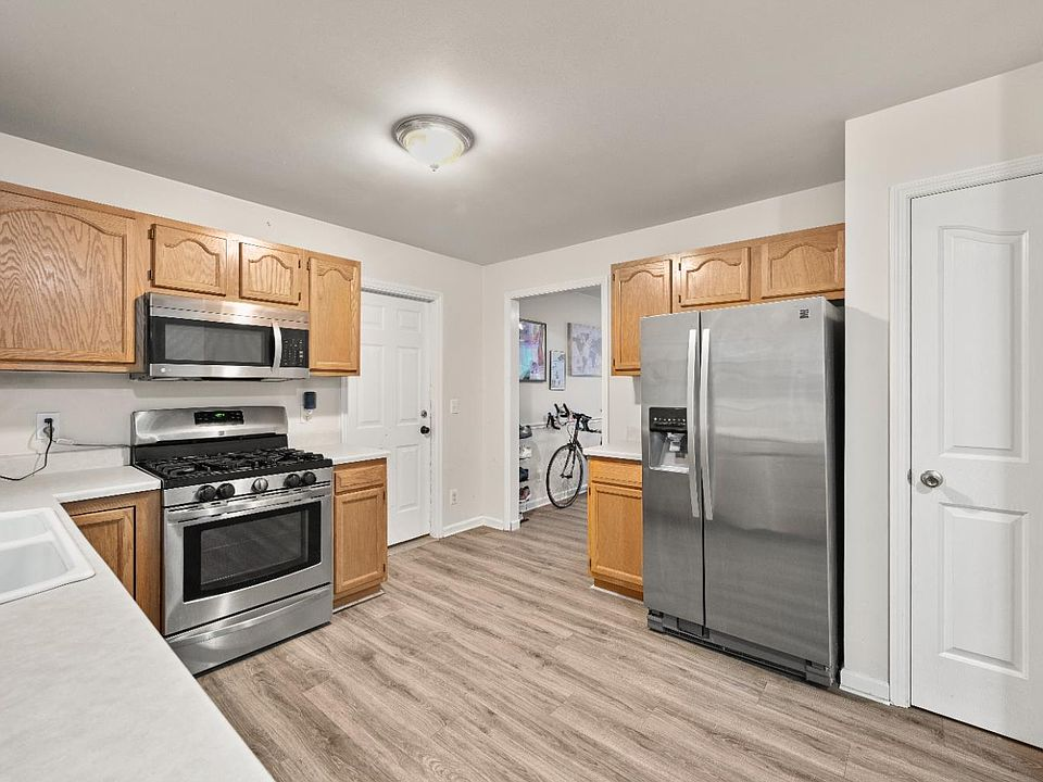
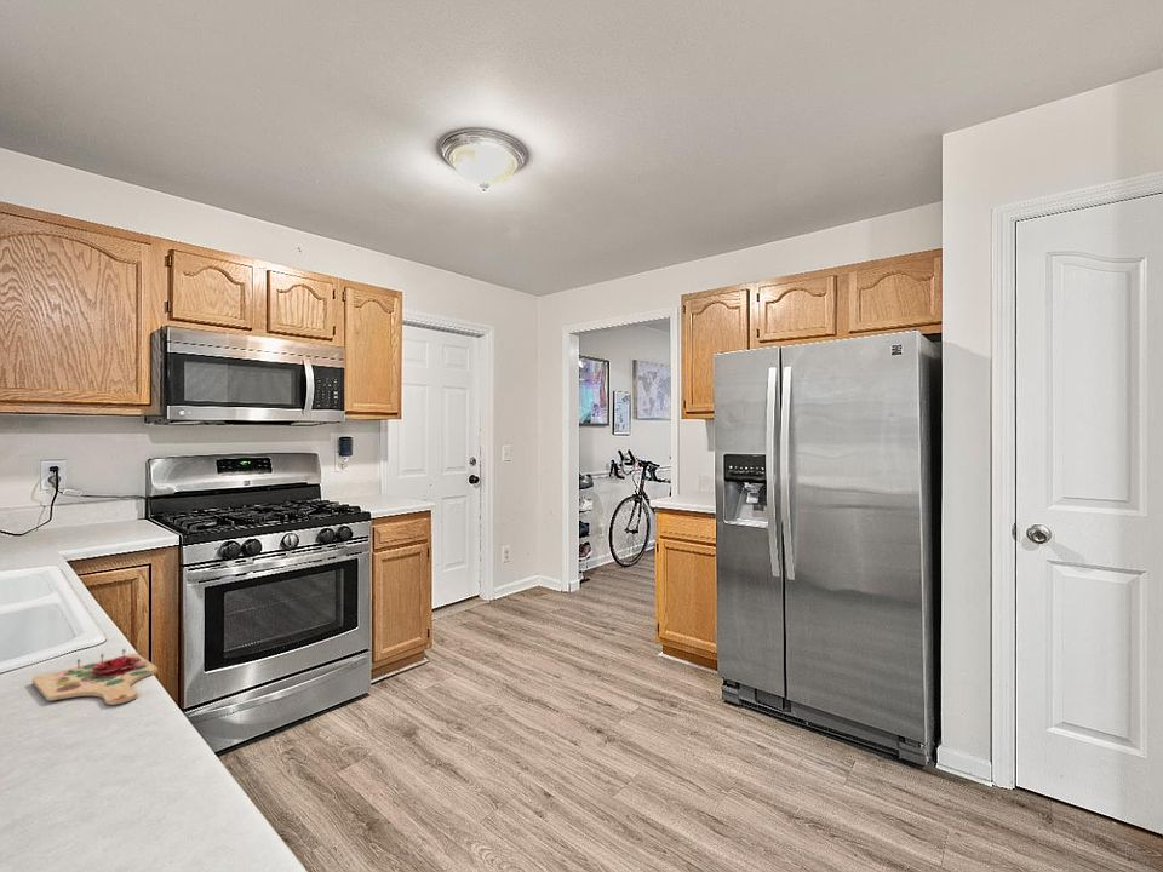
+ cutting board (104, 676)
